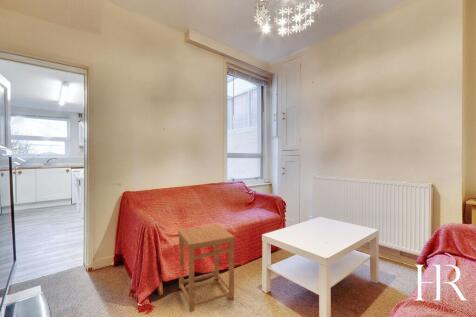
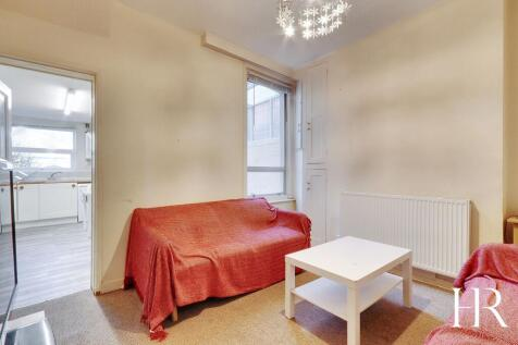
- side table (202, 257)
